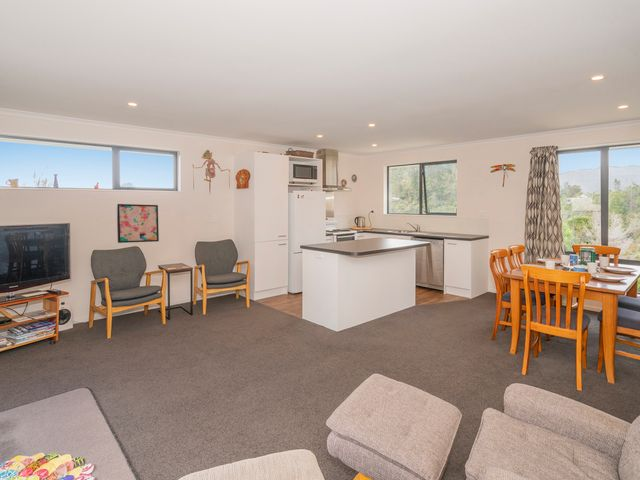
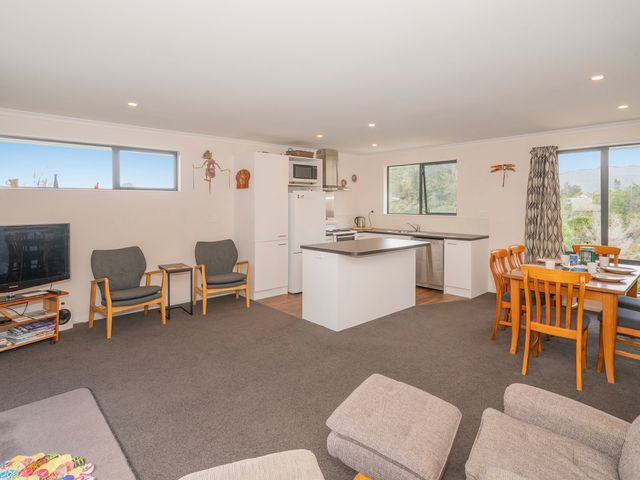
- wall art (138, 223)
